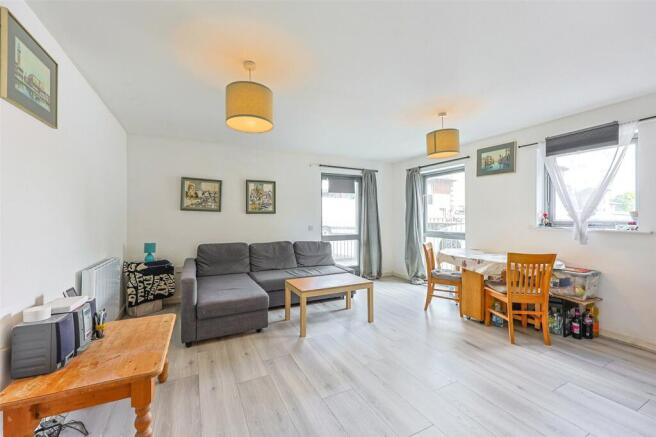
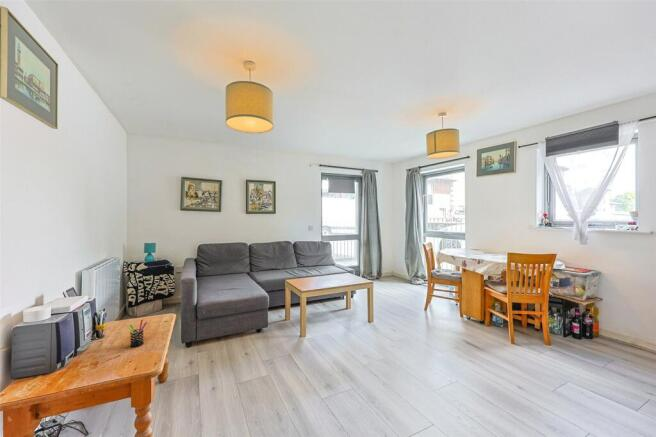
+ pen holder (136, 332)
